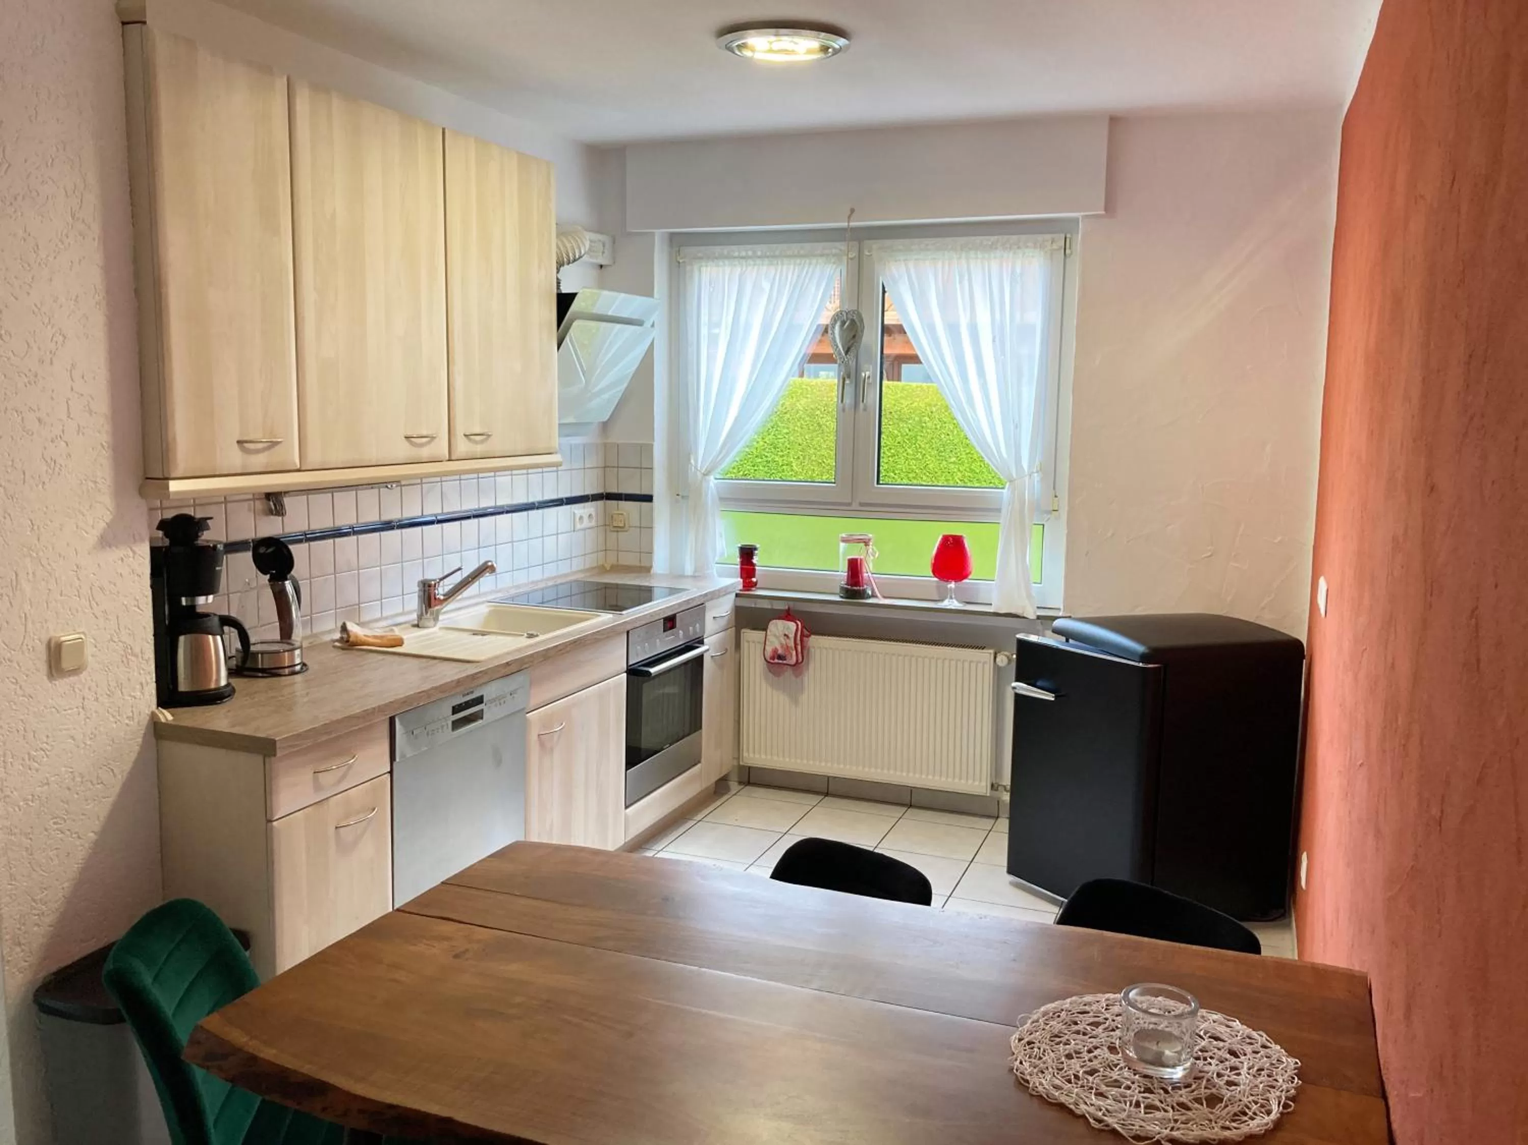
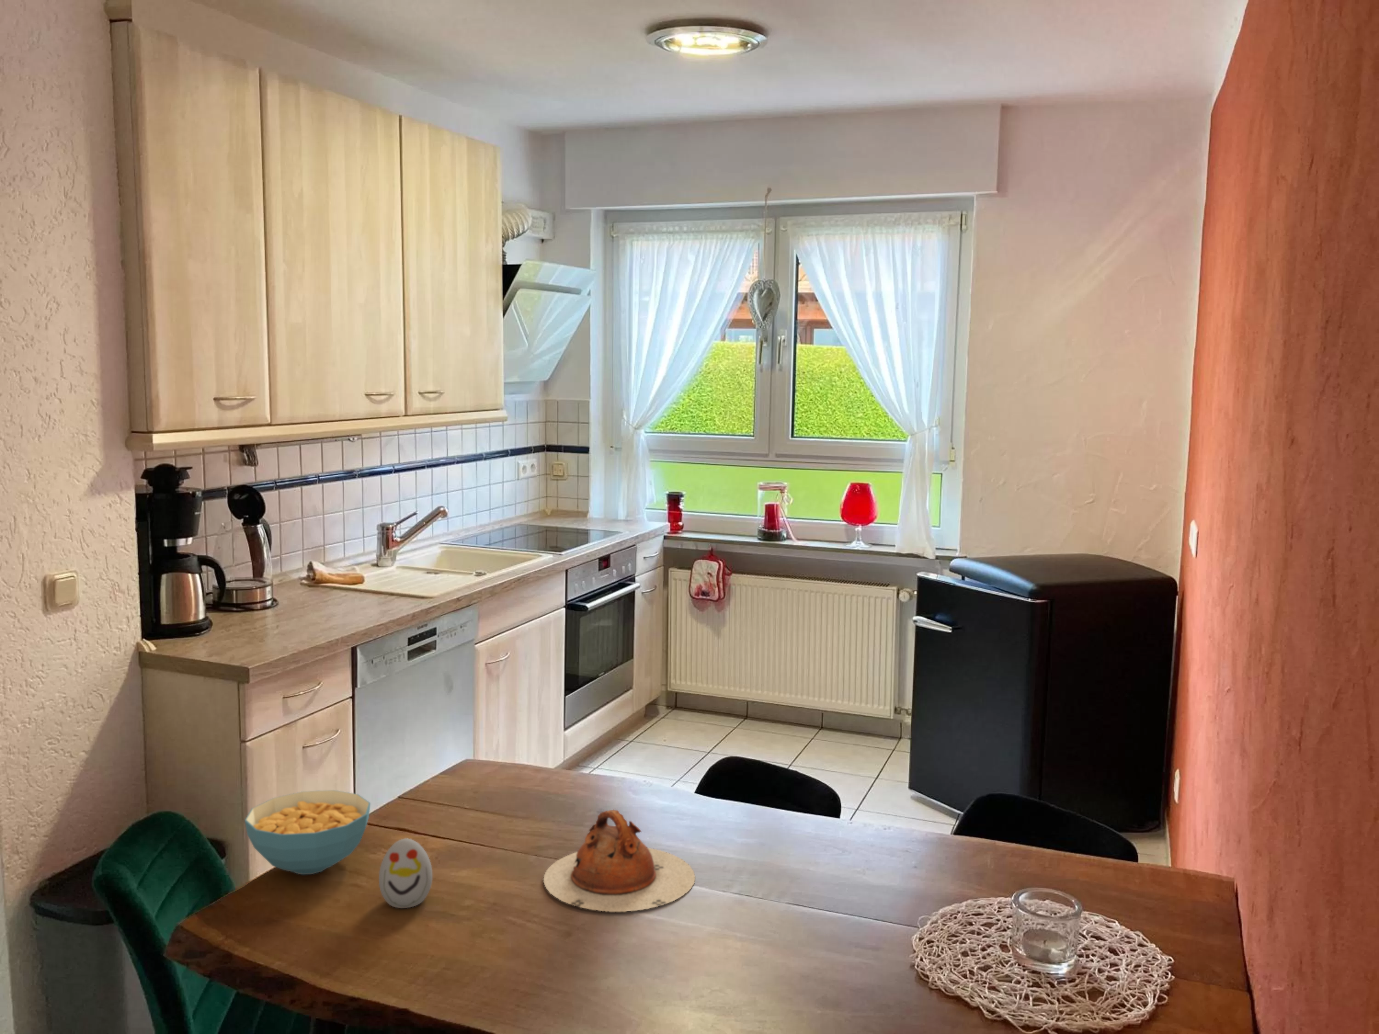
+ decorative egg (405, 870)
+ cereal bowl (309, 840)
+ teapot (620, 844)
